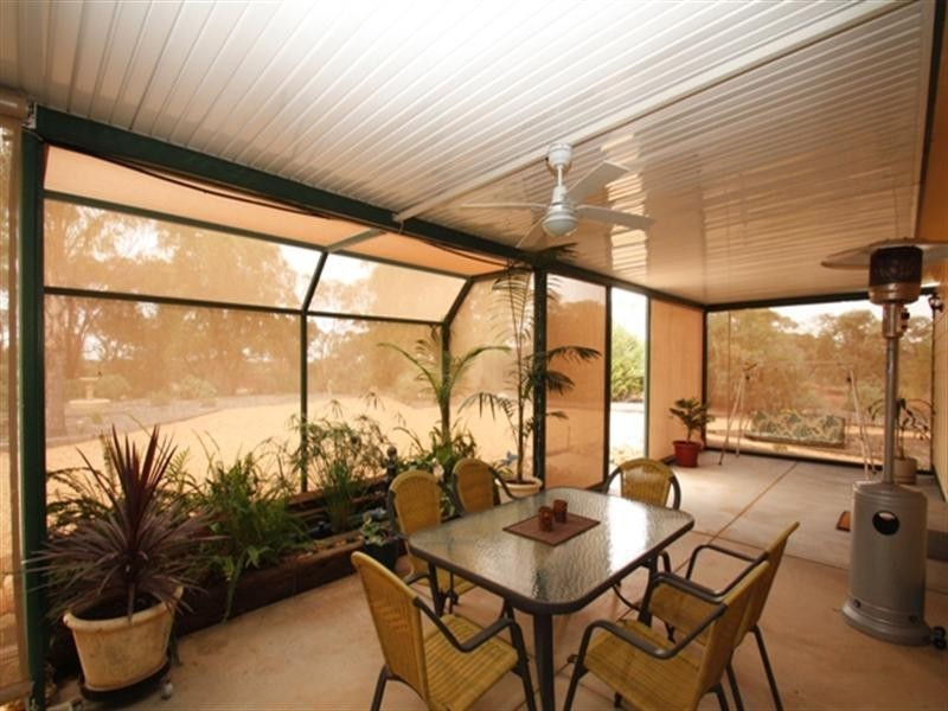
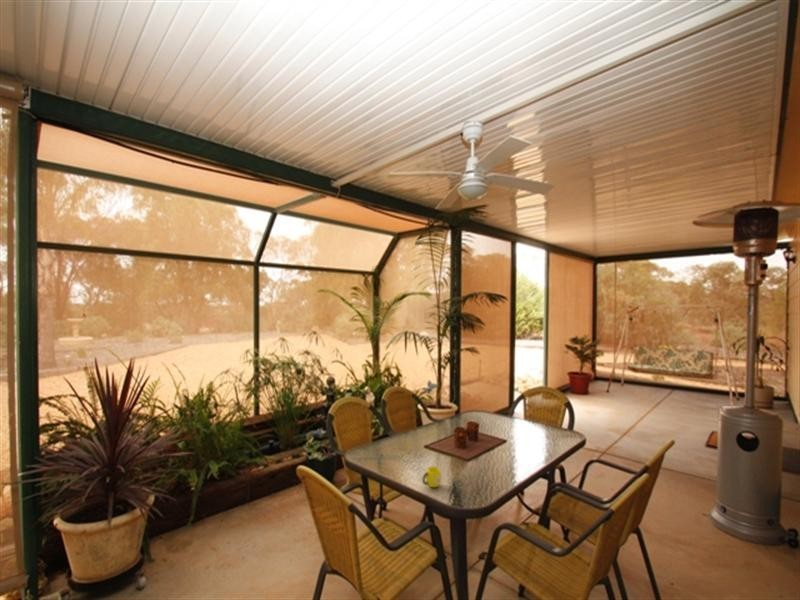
+ cup (431, 478)
